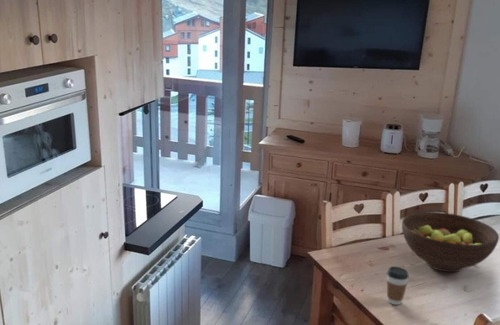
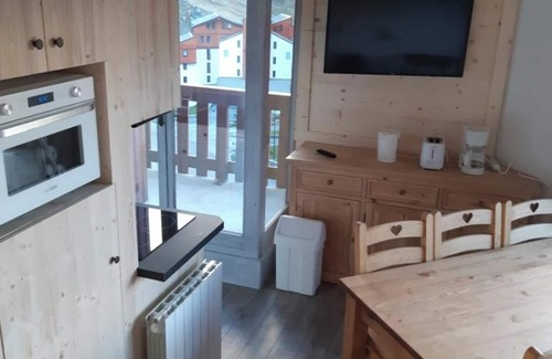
- fruit bowl (446, 246)
- coffee cup (396, 286)
